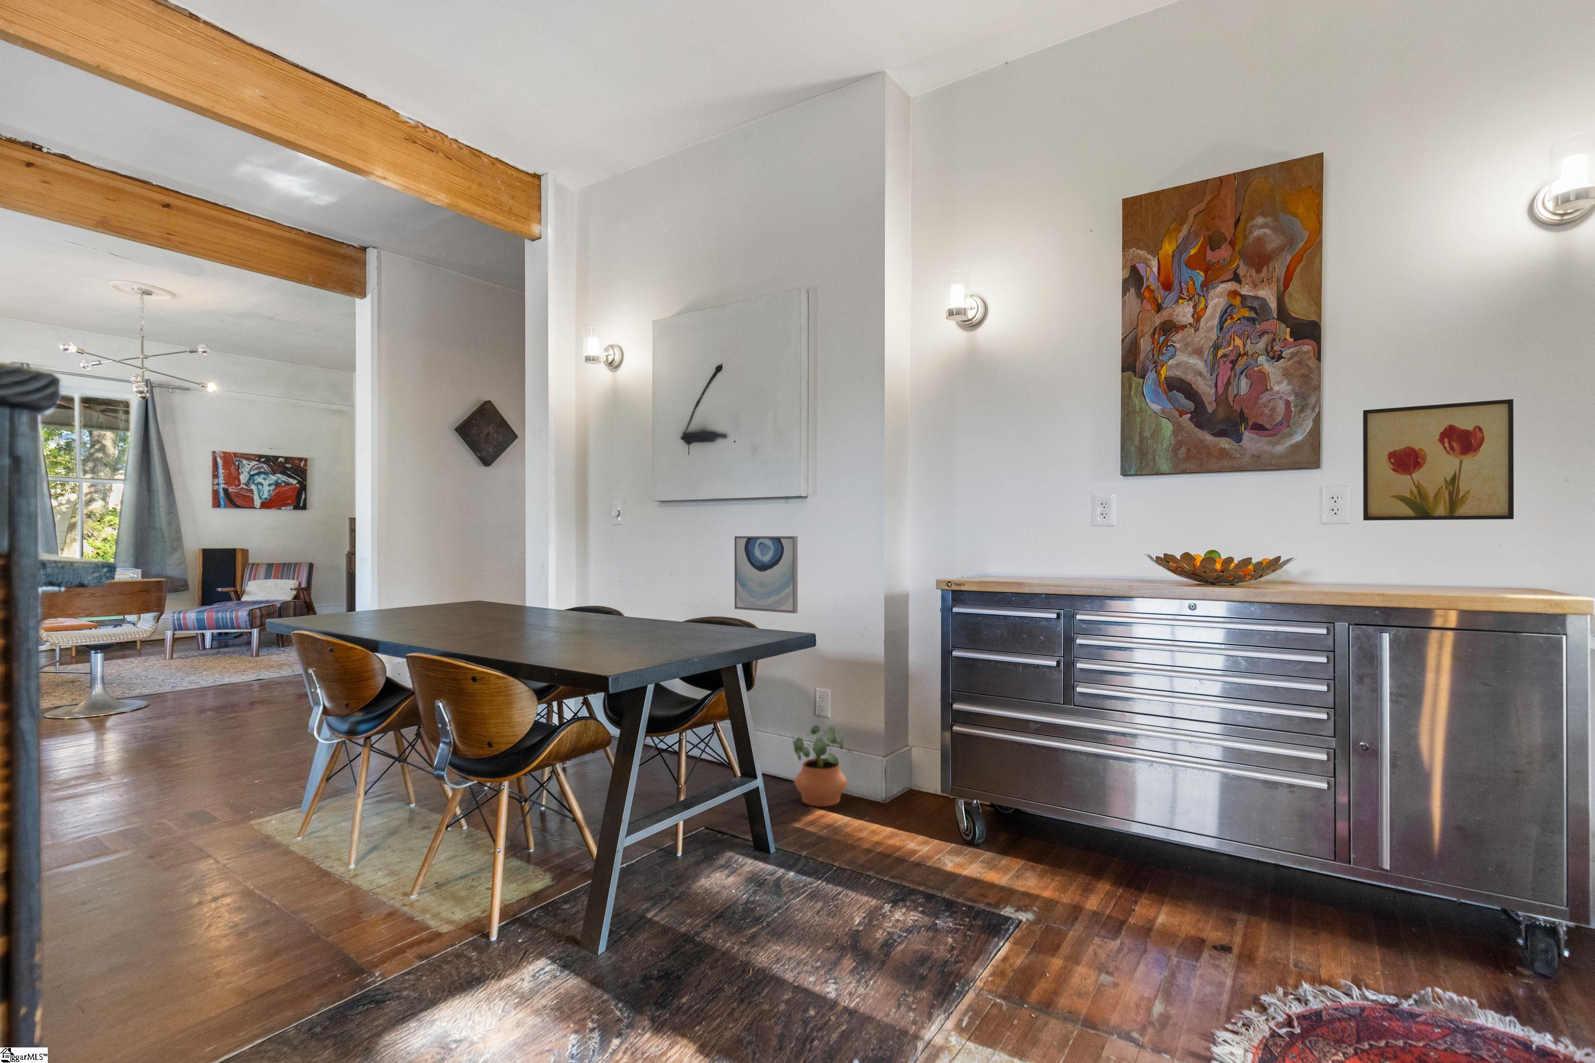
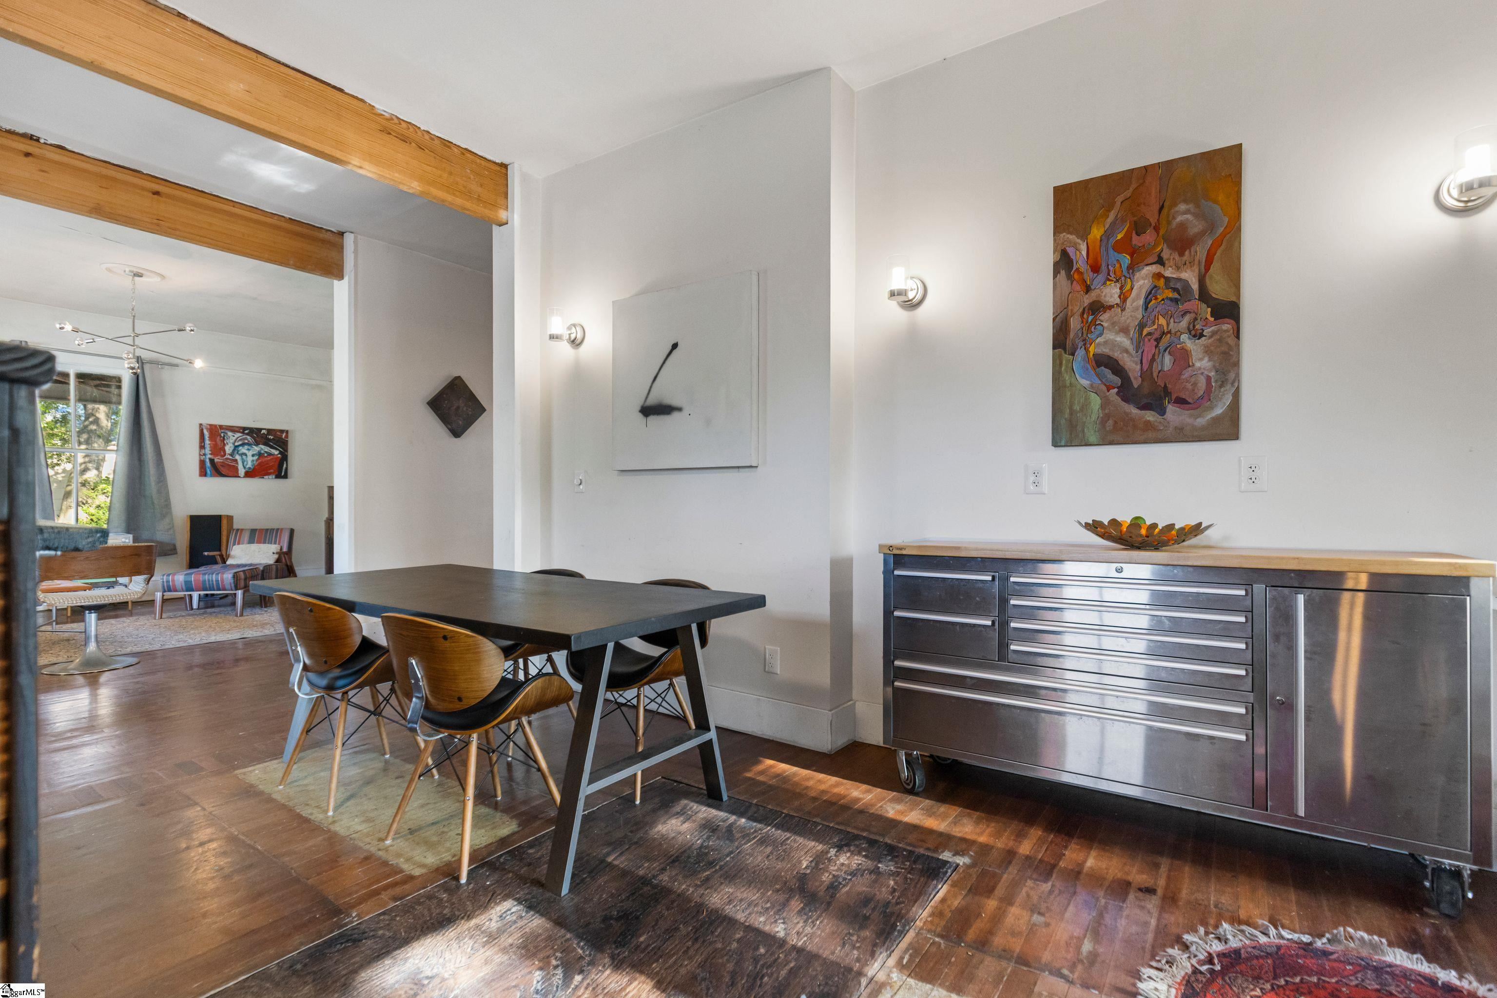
- wall art (1435, 463)
- potted plant (824, 762)
- wall art (765, 573)
